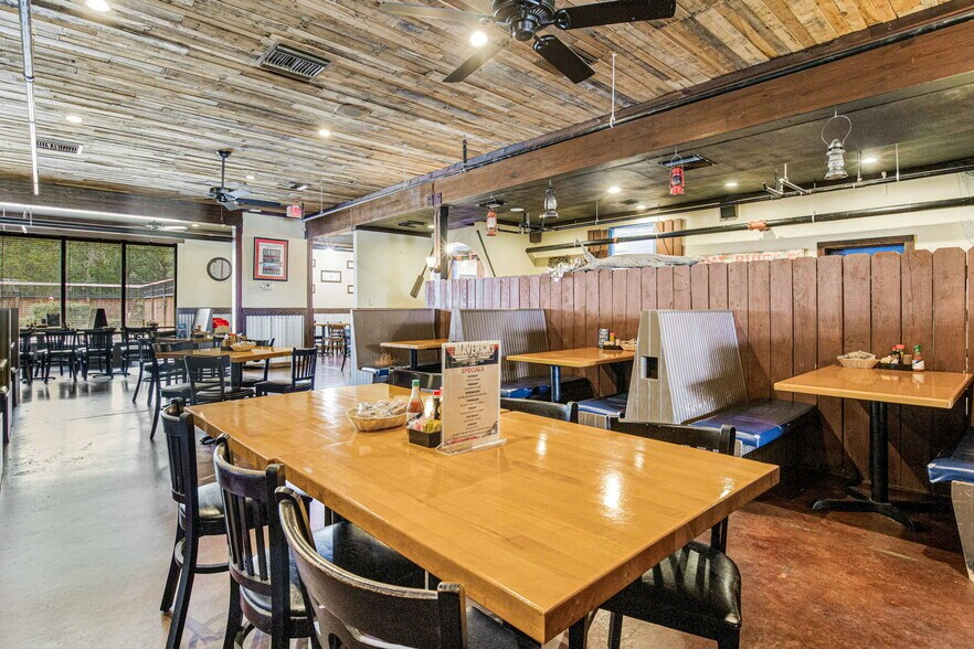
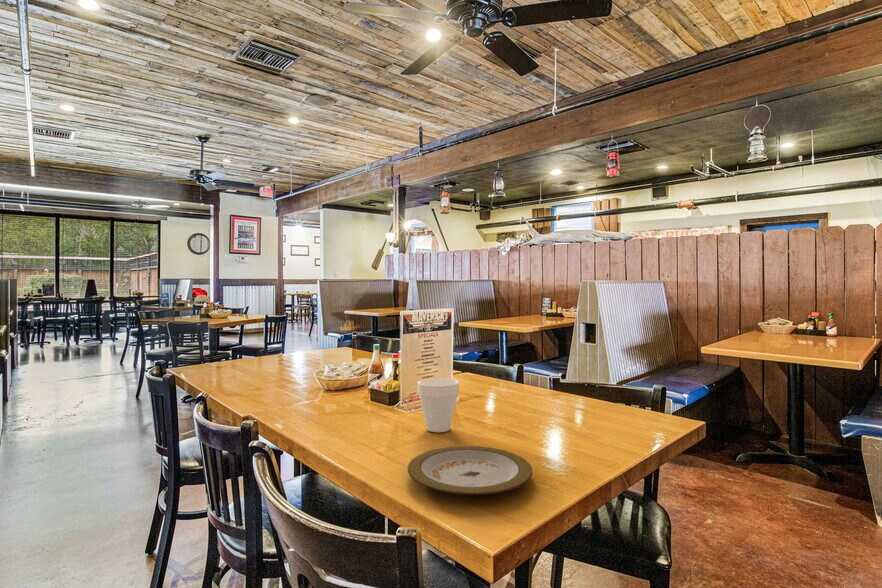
+ cup (438, 405)
+ plate (469, 471)
